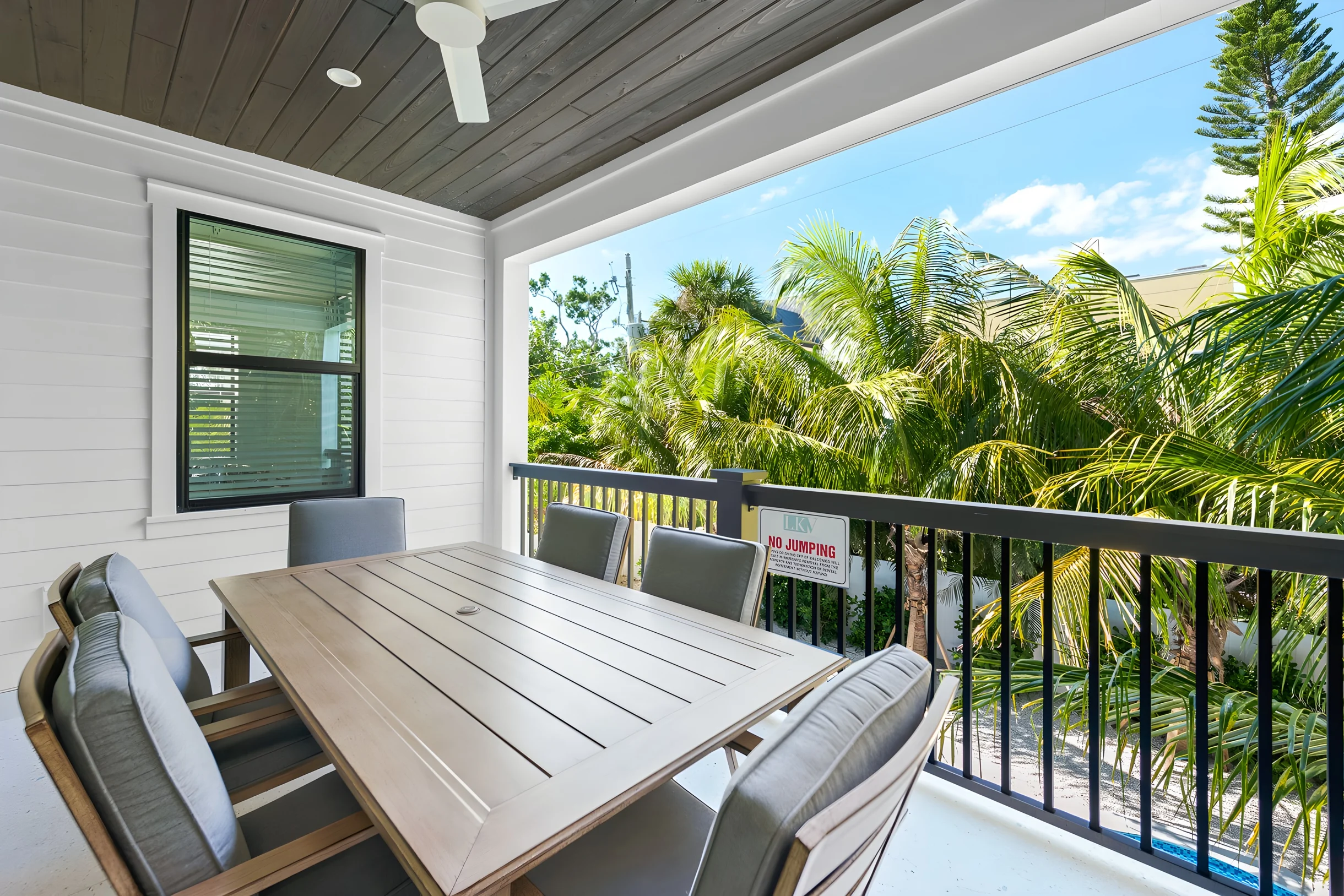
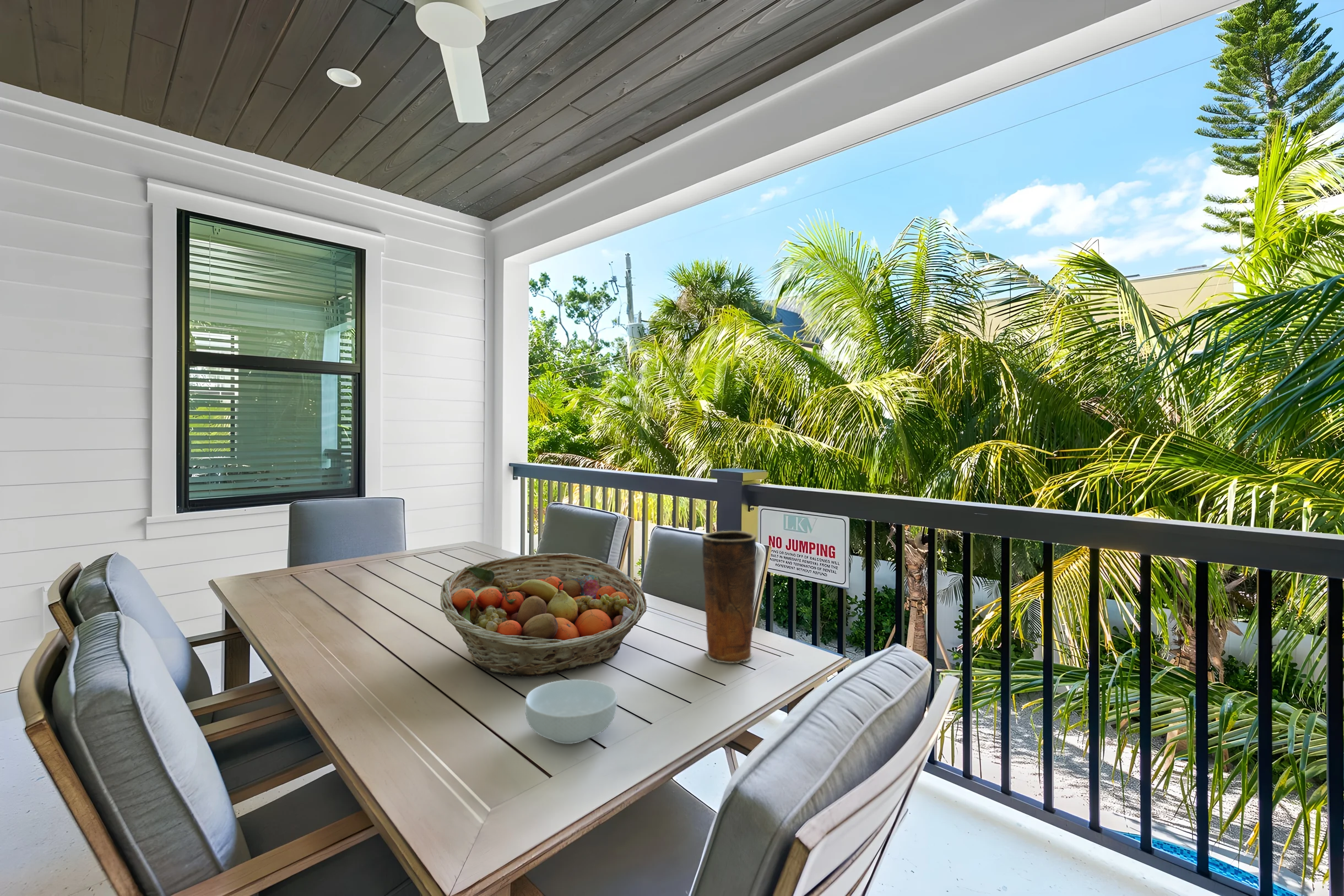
+ cereal bowl (571, 714)
+ fruit basket (546, 609)
+ vase (728, 595)
